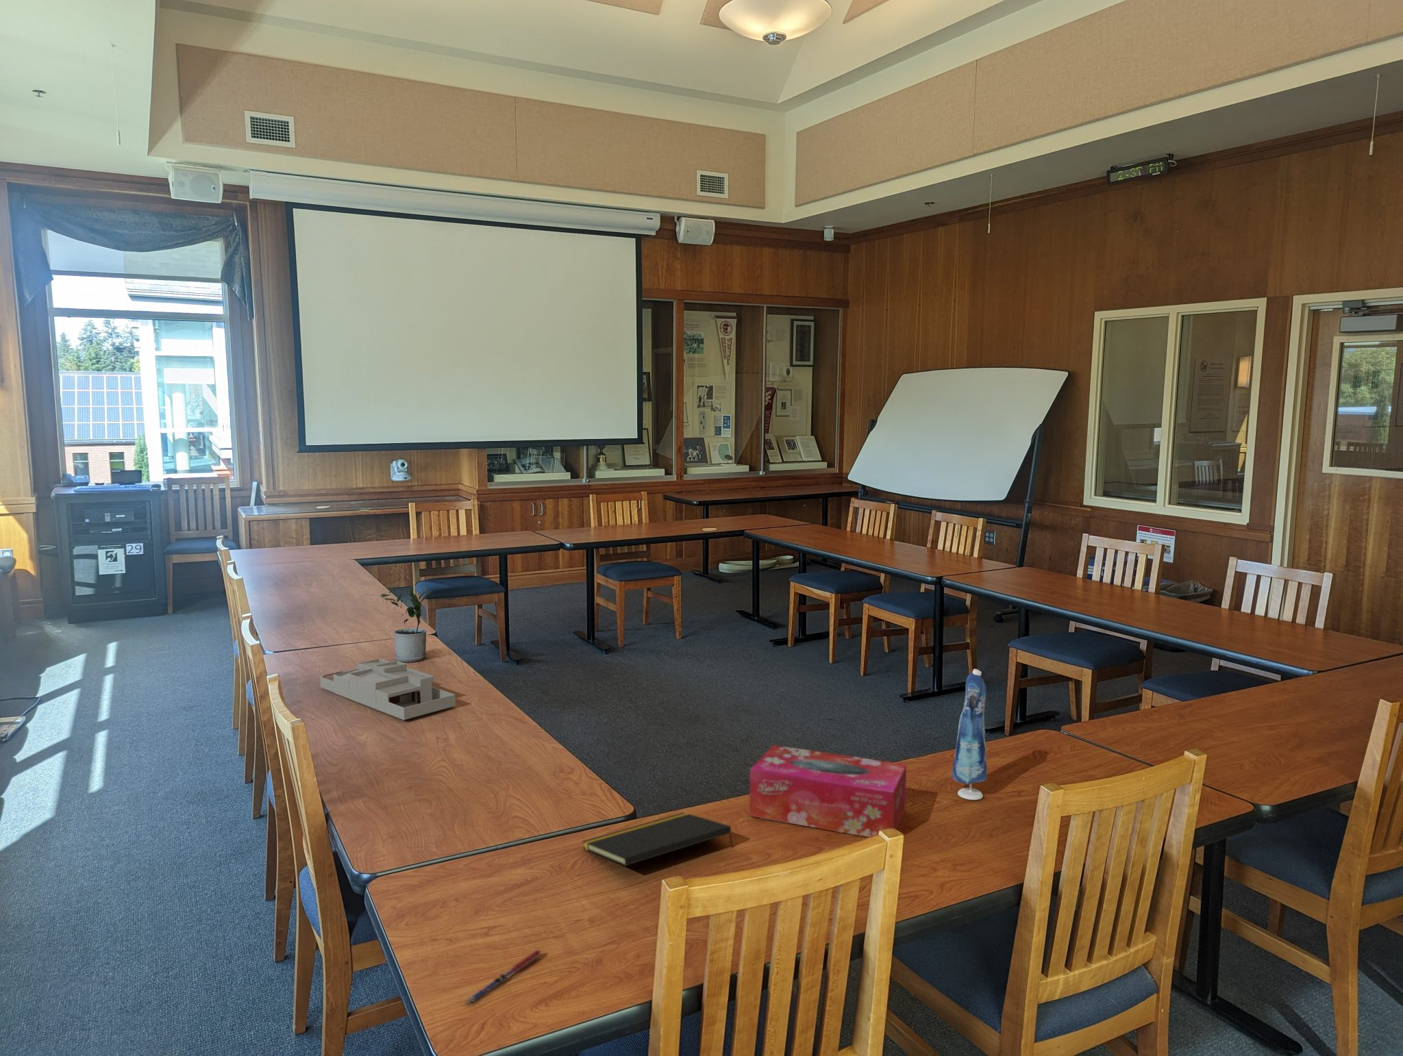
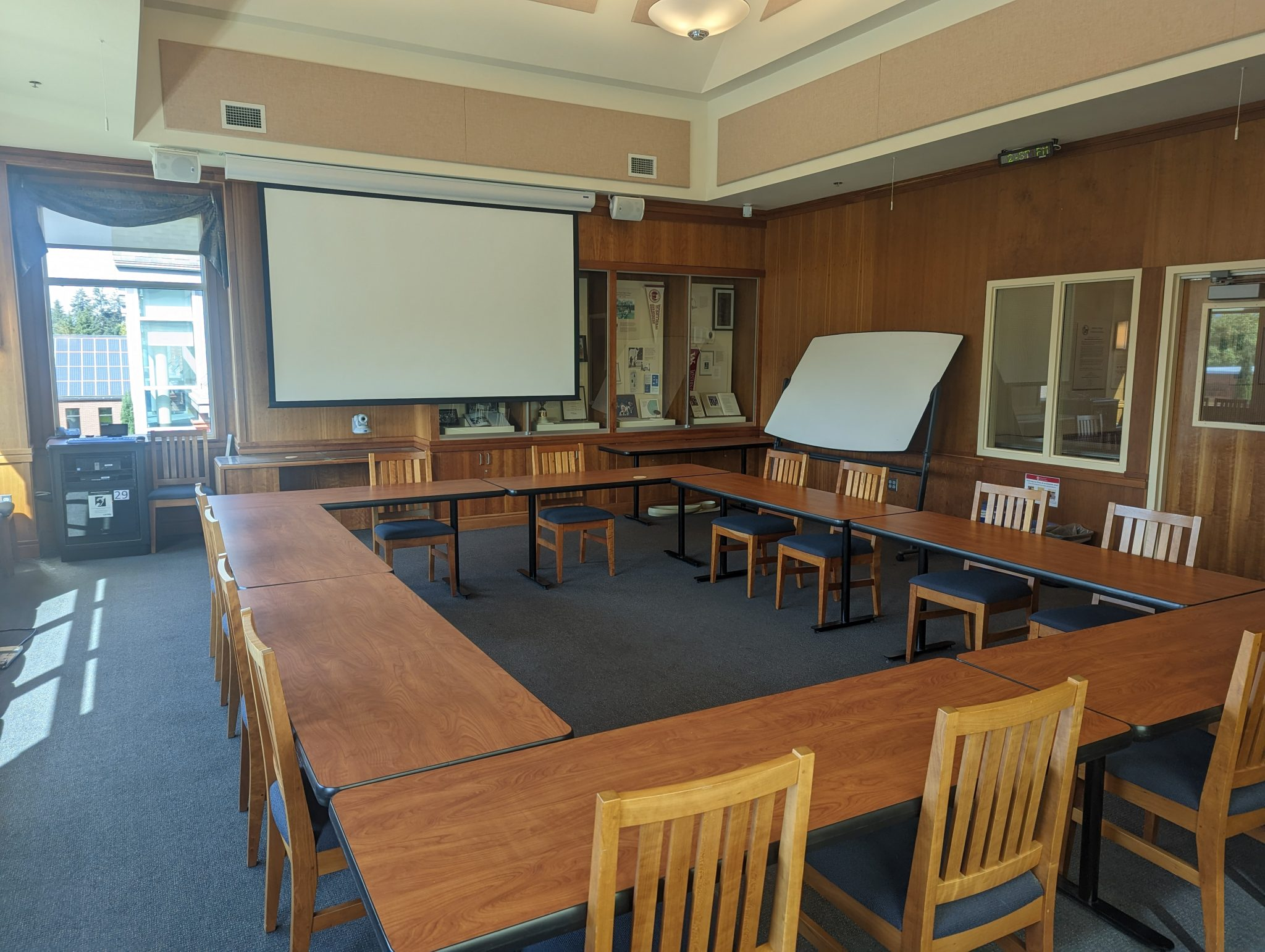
- notepad (657, 836)
- pen (505, 975)
- dress (970, 732)
- tissue box (828, 790)
- desk organizer (385, 682)
- potted plant (406, 621)
